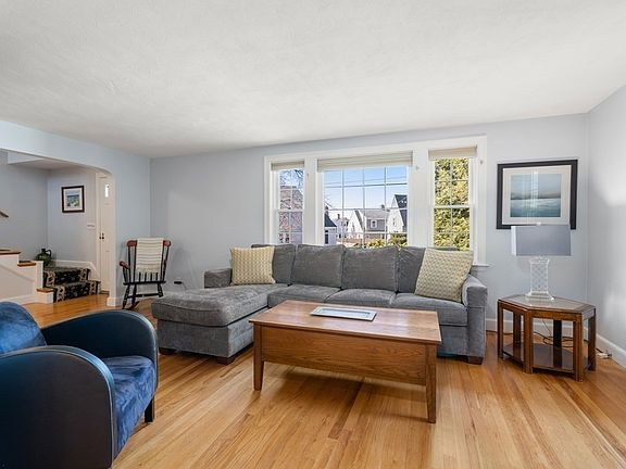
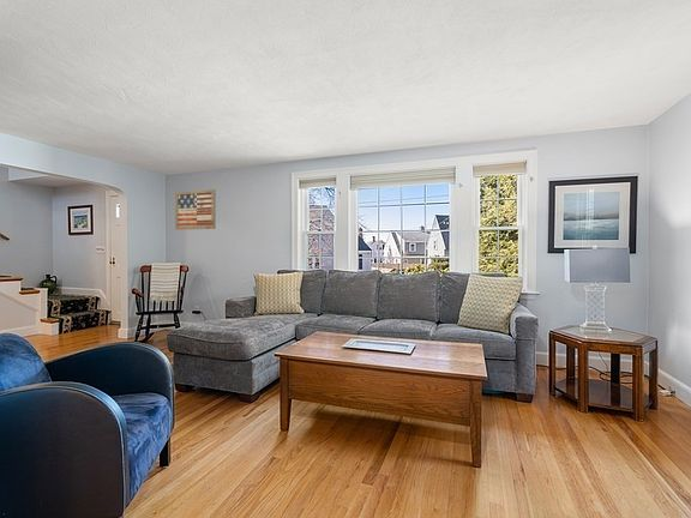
+ wall art (194, 210)
